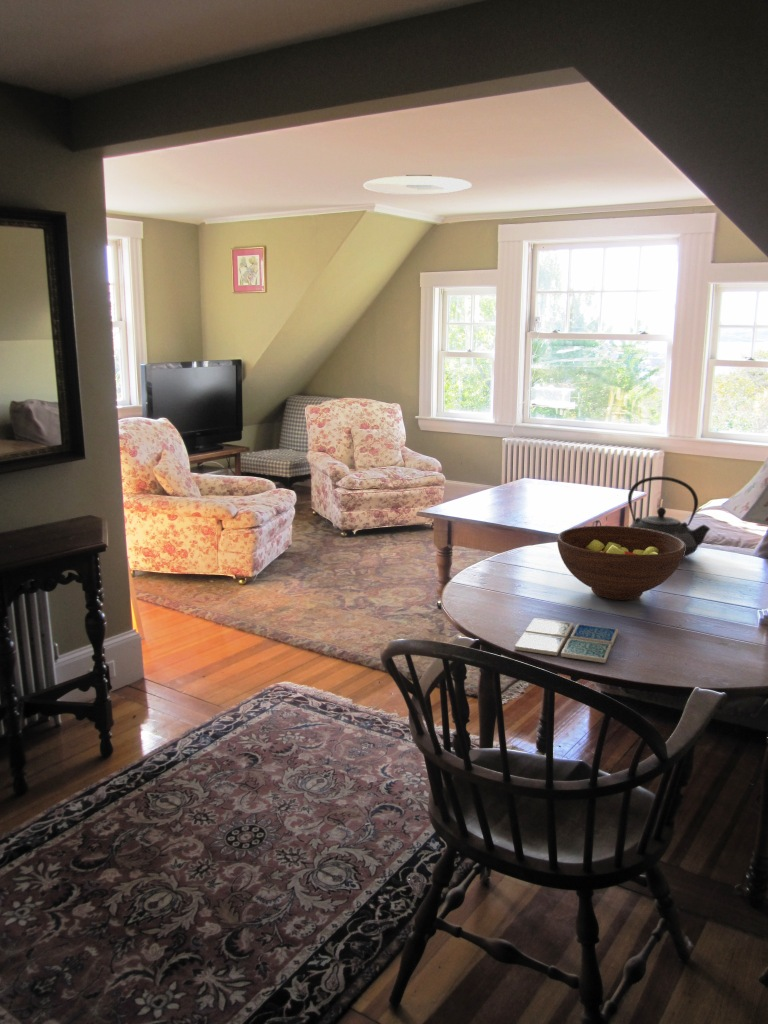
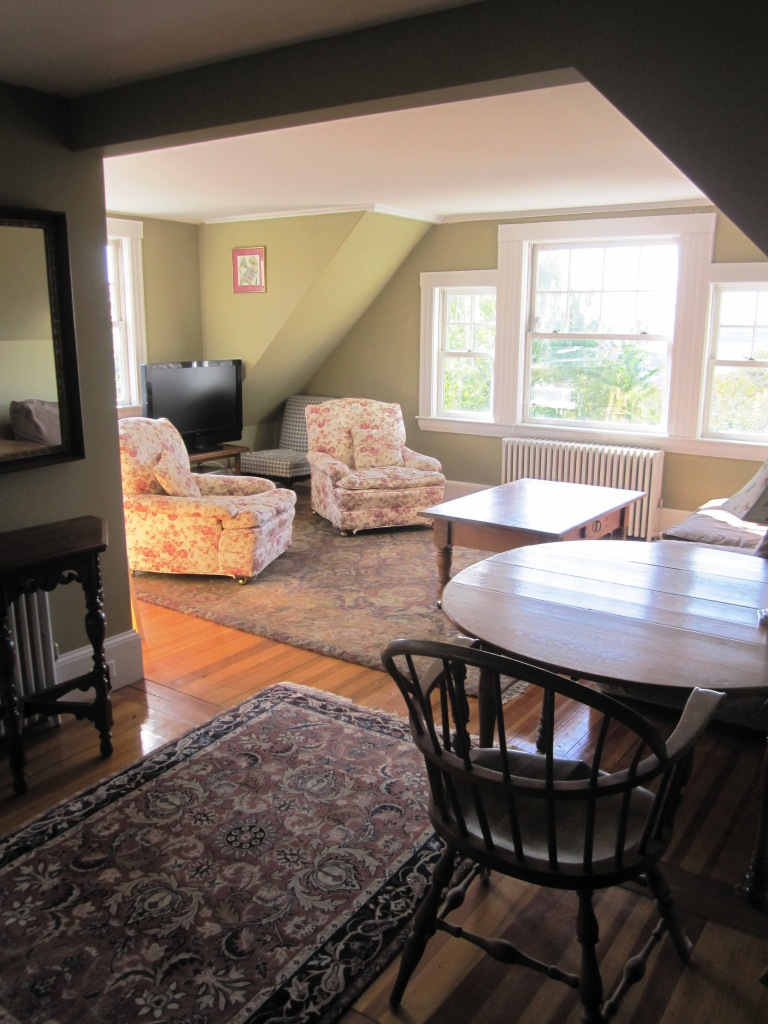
- teapot (666, 517)
- ceiling light (417, 180)
- fruit bowl (618, 566)
- drink coaster (568, 639)
